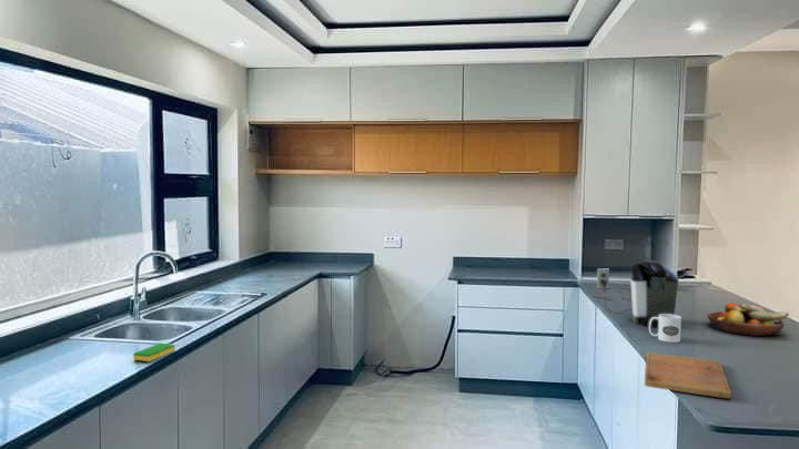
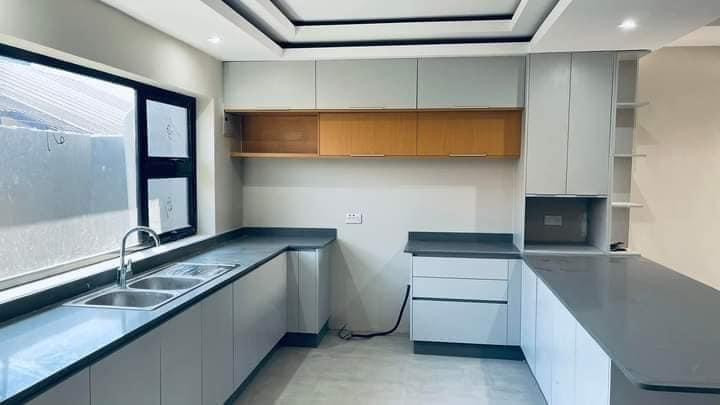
- cutting board (684, 373)
- mug (664, 327)
- coffee maker (639, 292)
- dish sponge (154, 351)
- fruit bowl (746, 315)
